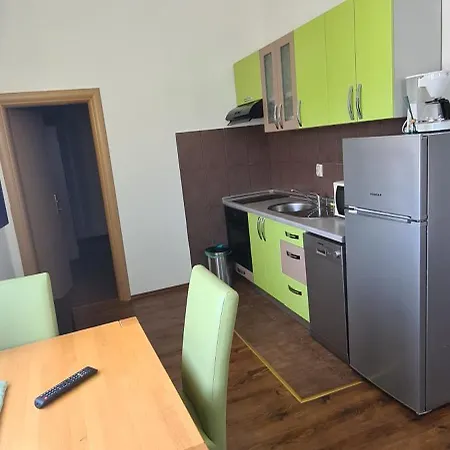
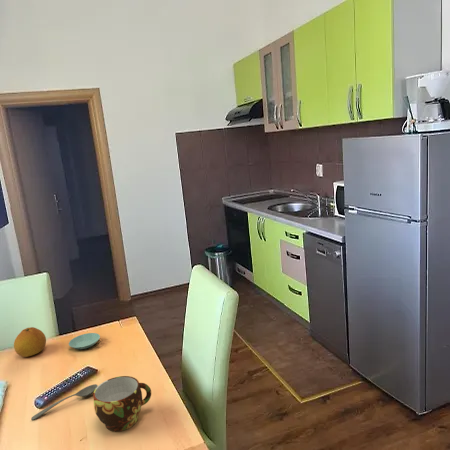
+ saucer (84, 342)
+ fruit (29, 340)
+ cup (121, 403)
+ soupspoon (64, 399)
